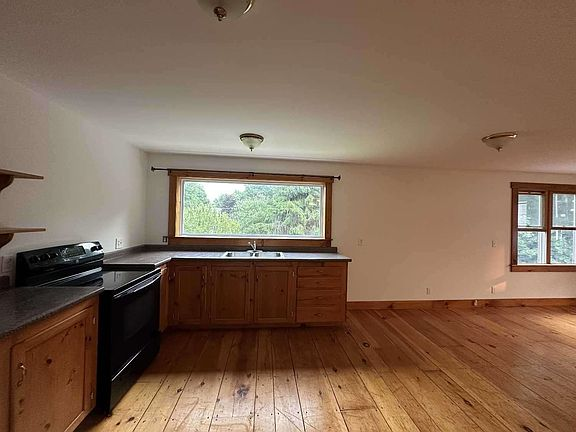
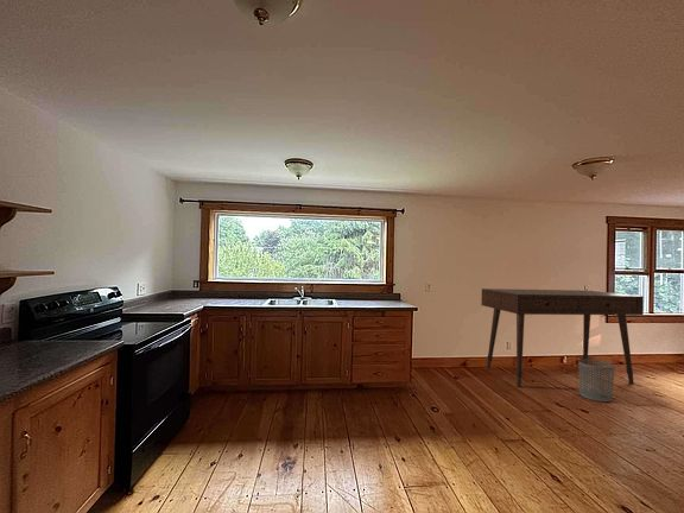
+ desk (556, 314)
+ waste bin (595, 380)
